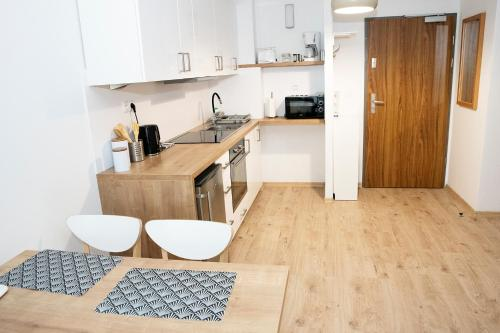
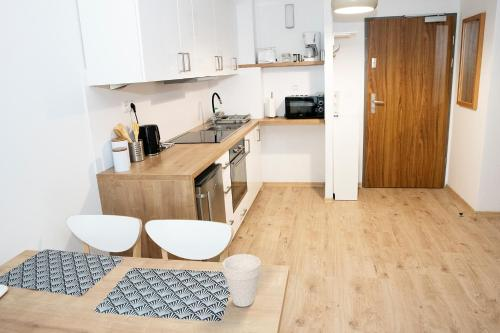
+ cup (242, 281)
